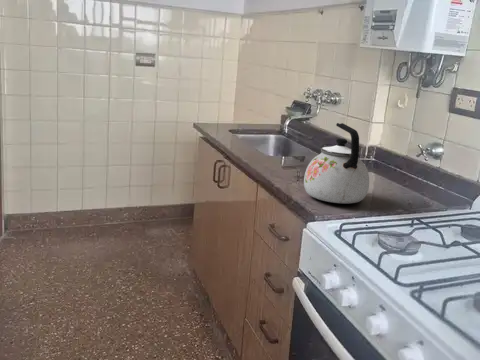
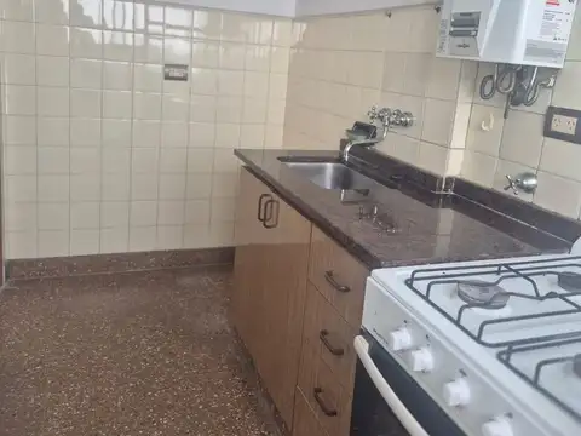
- kettle (338, 161)
